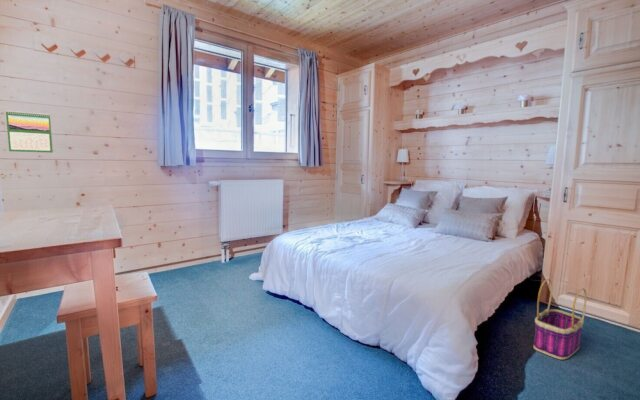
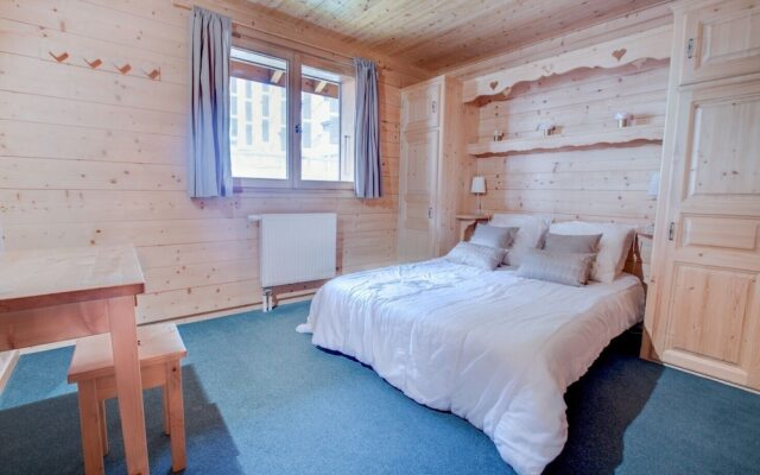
- basket (559, 315)
- calendar (30, 131)
